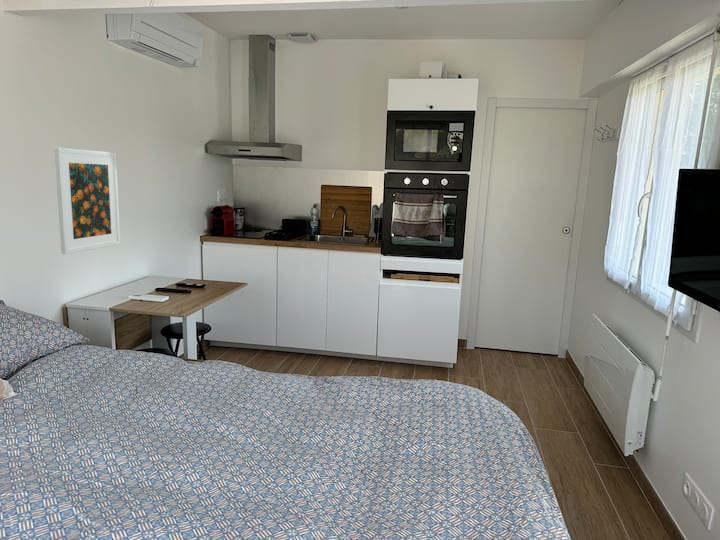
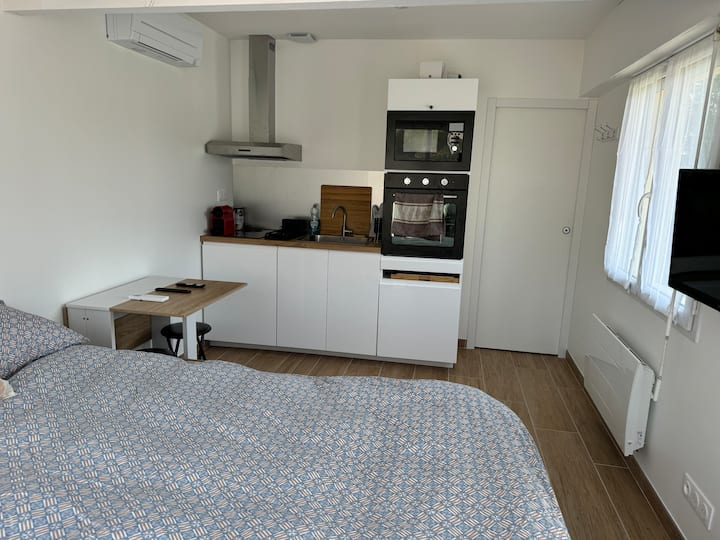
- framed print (90, 200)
